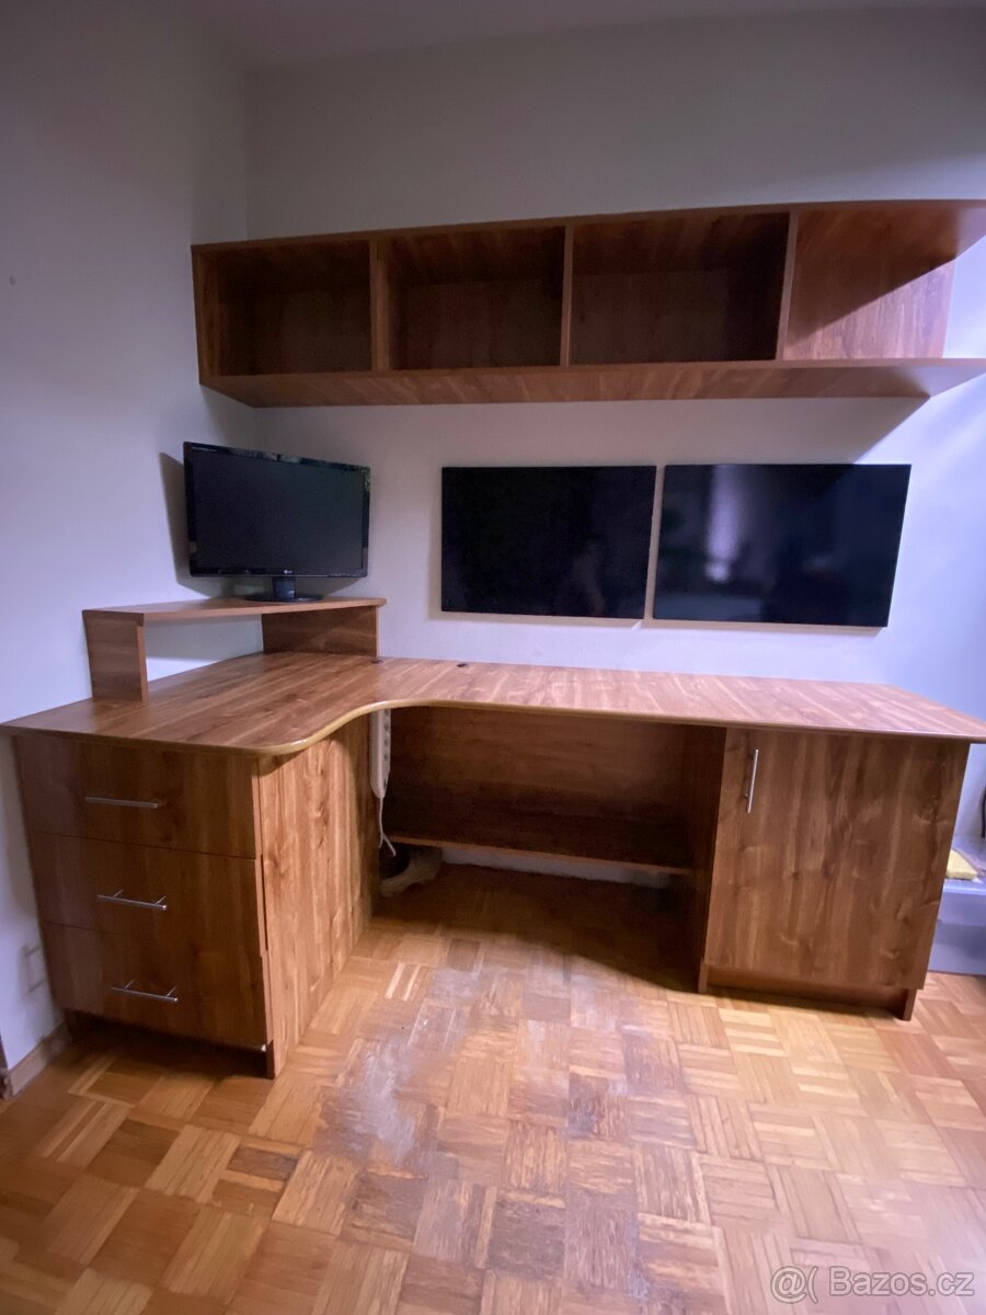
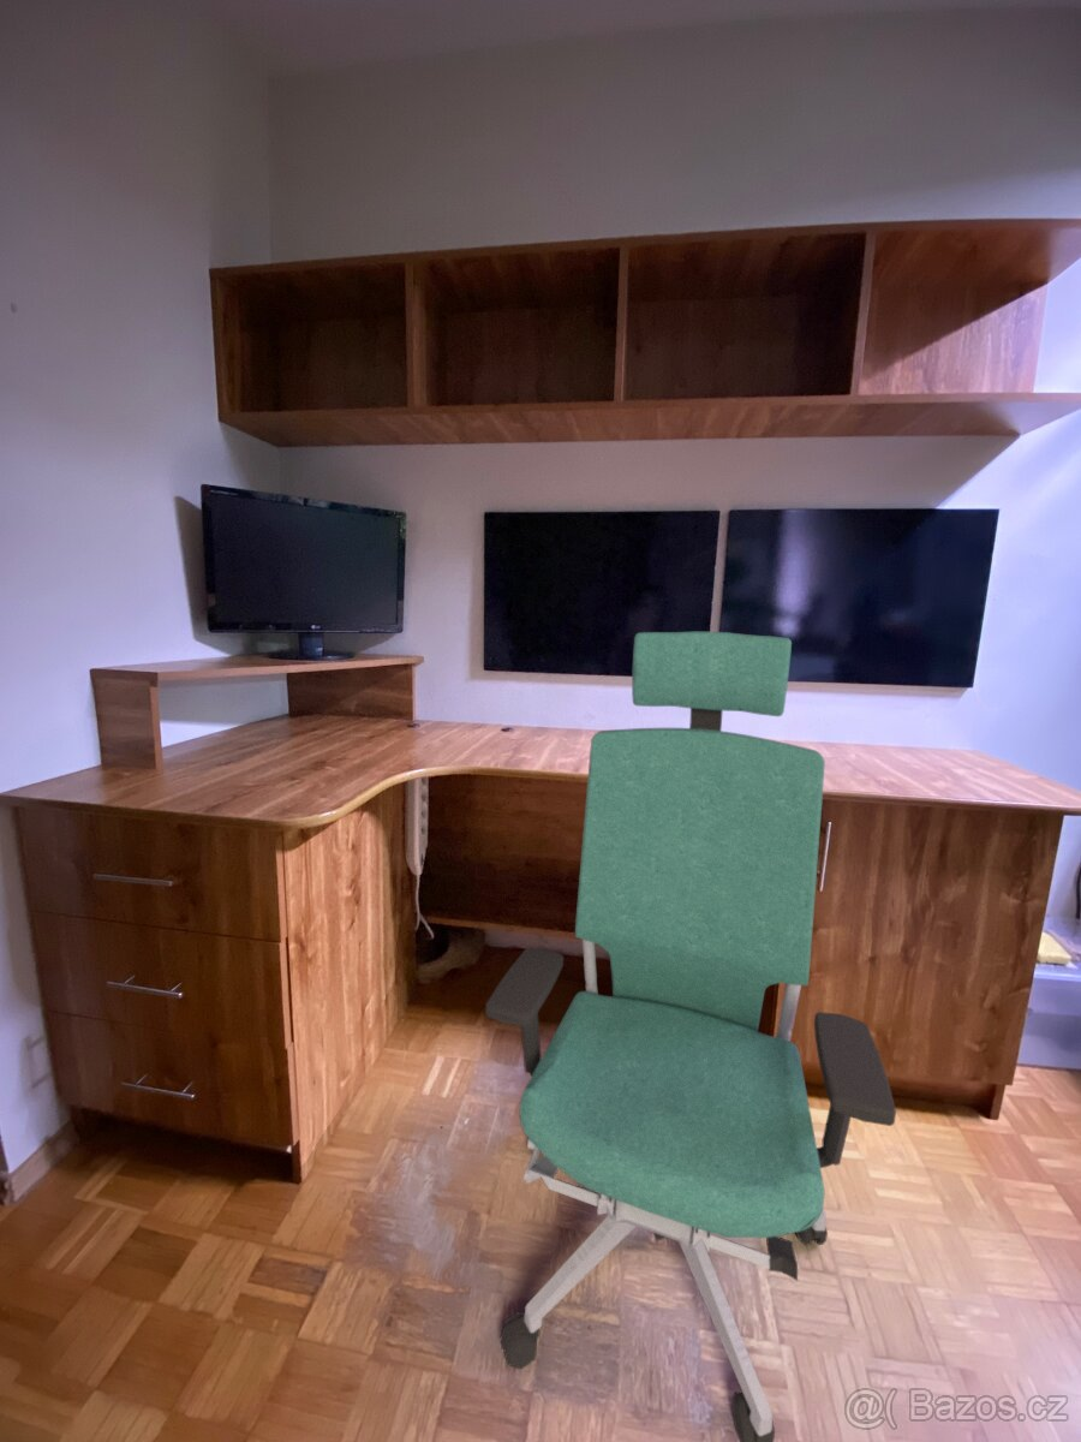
+ chair (677, 960)
